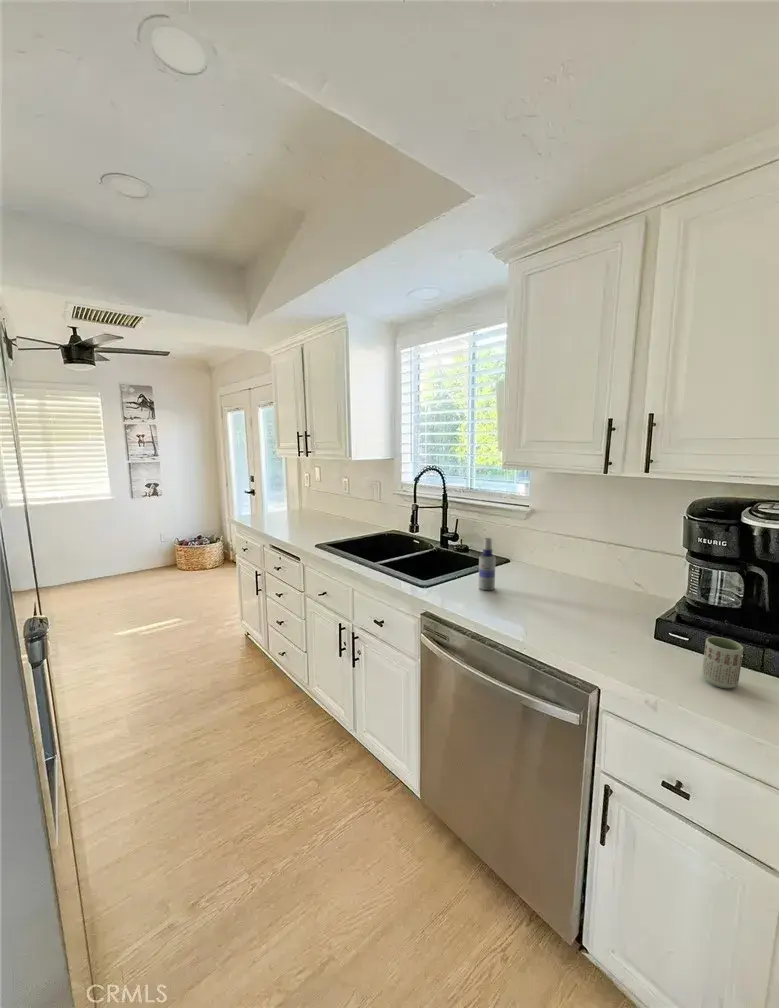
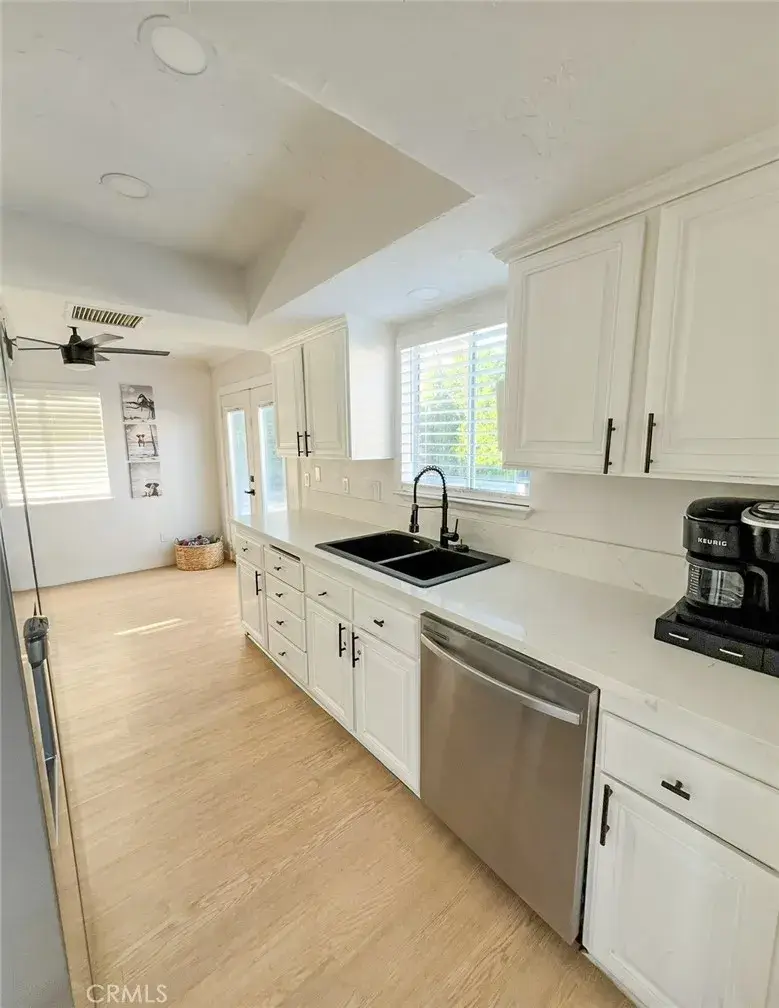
- spray bottle (487, 563)
- cup (721, 662)
